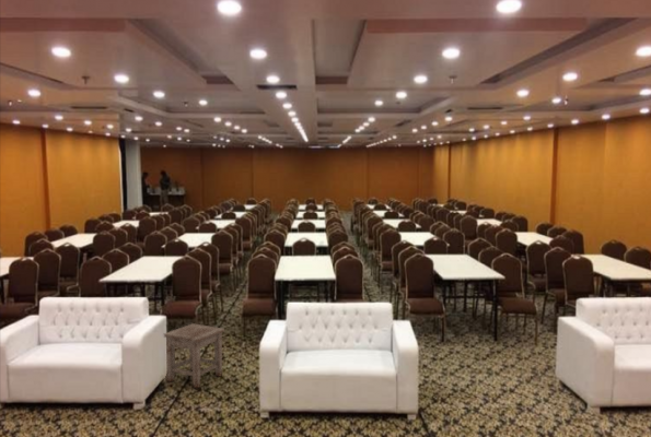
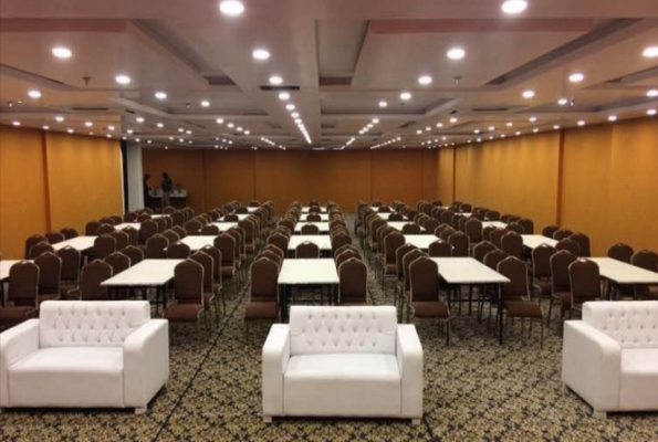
- stool (195, 354)
